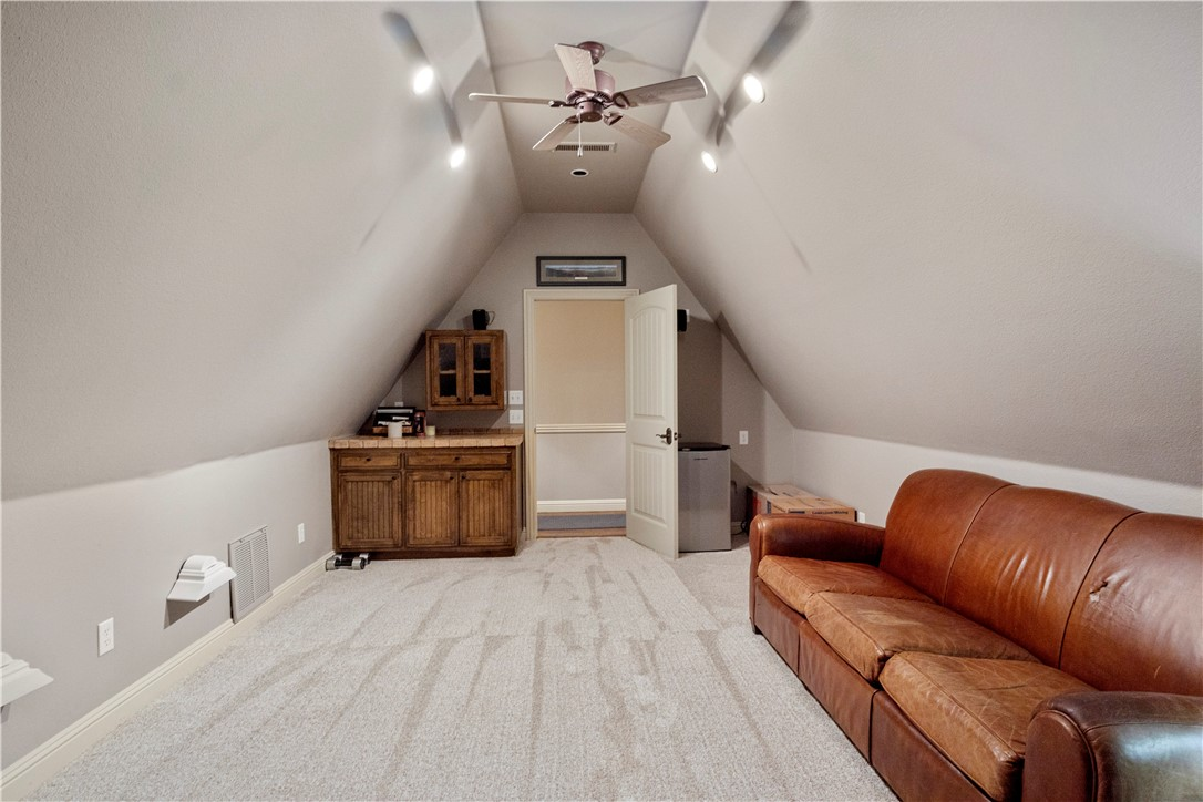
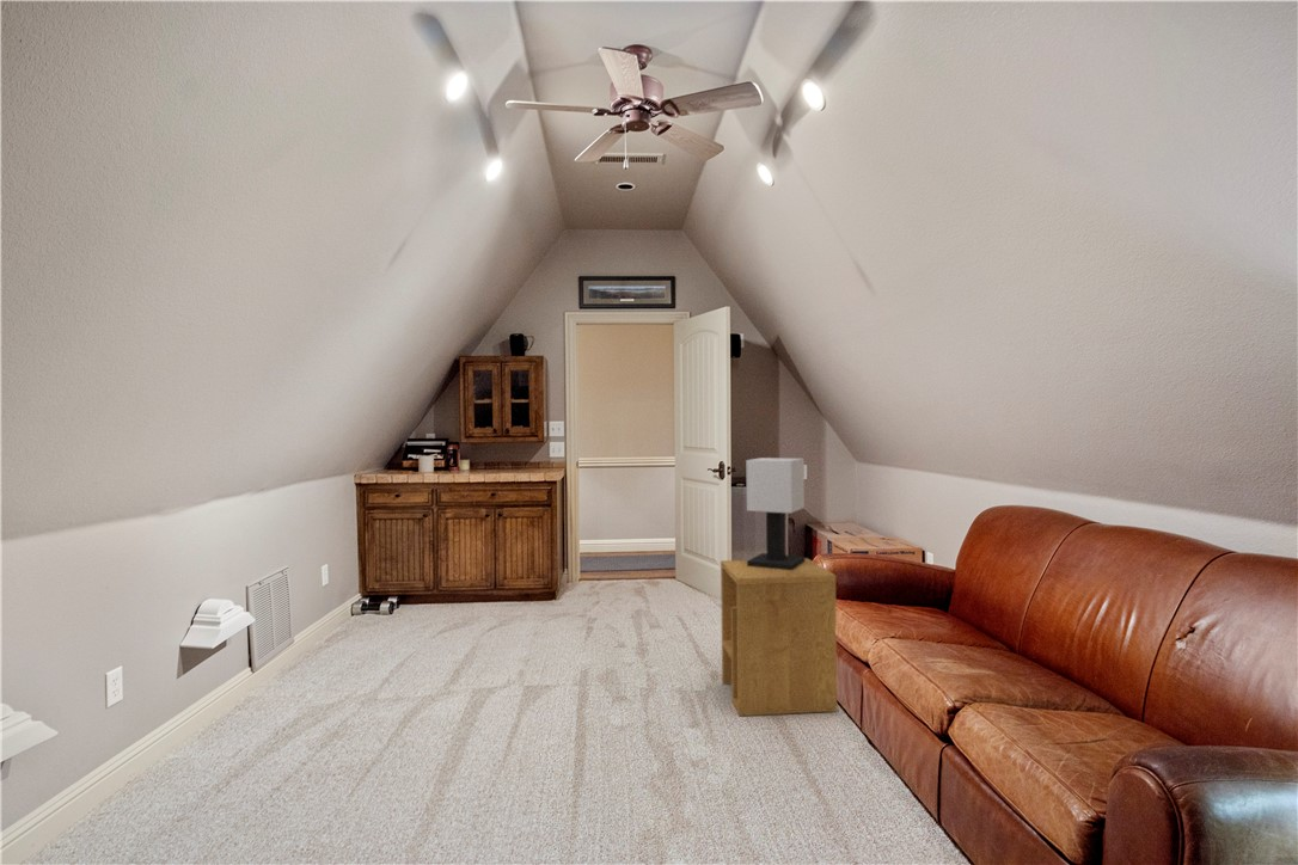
+ table lamp (776, 510)
+ side table (776, 631)
